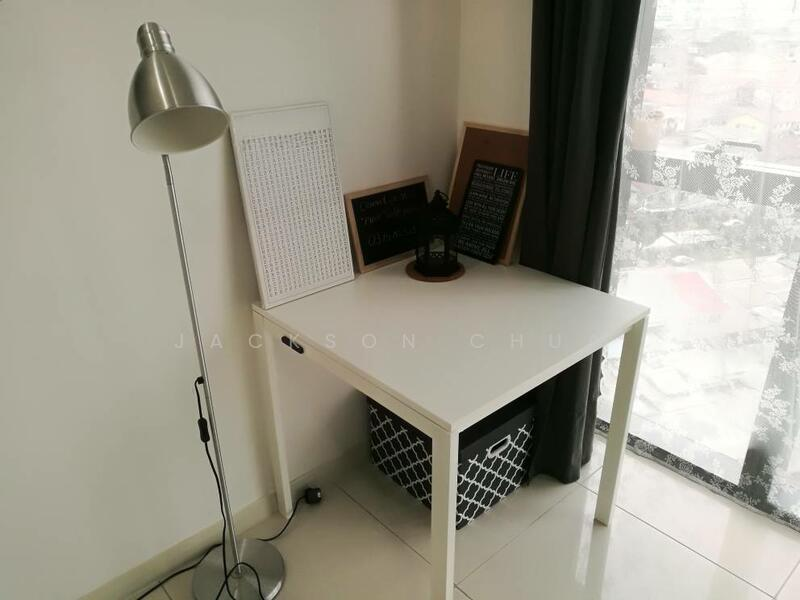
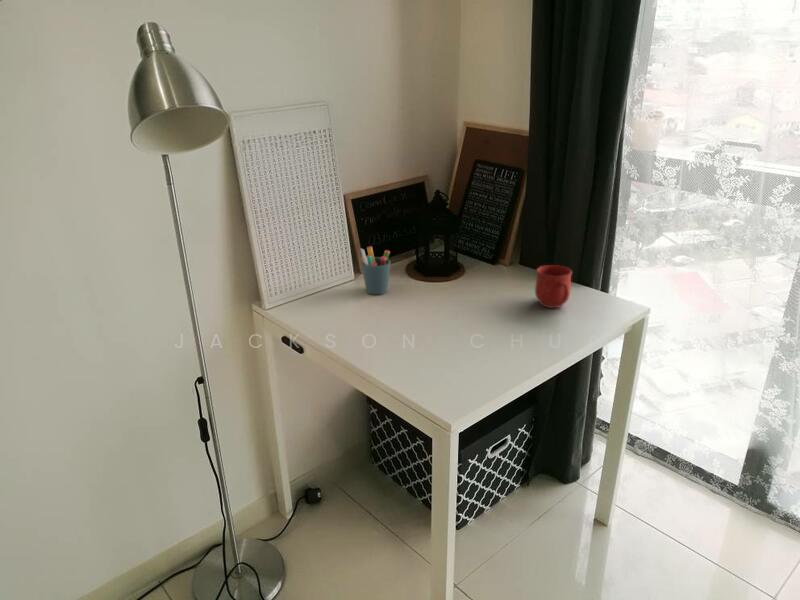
+ mug (556, 290)
+ pen holder (375, 268)
